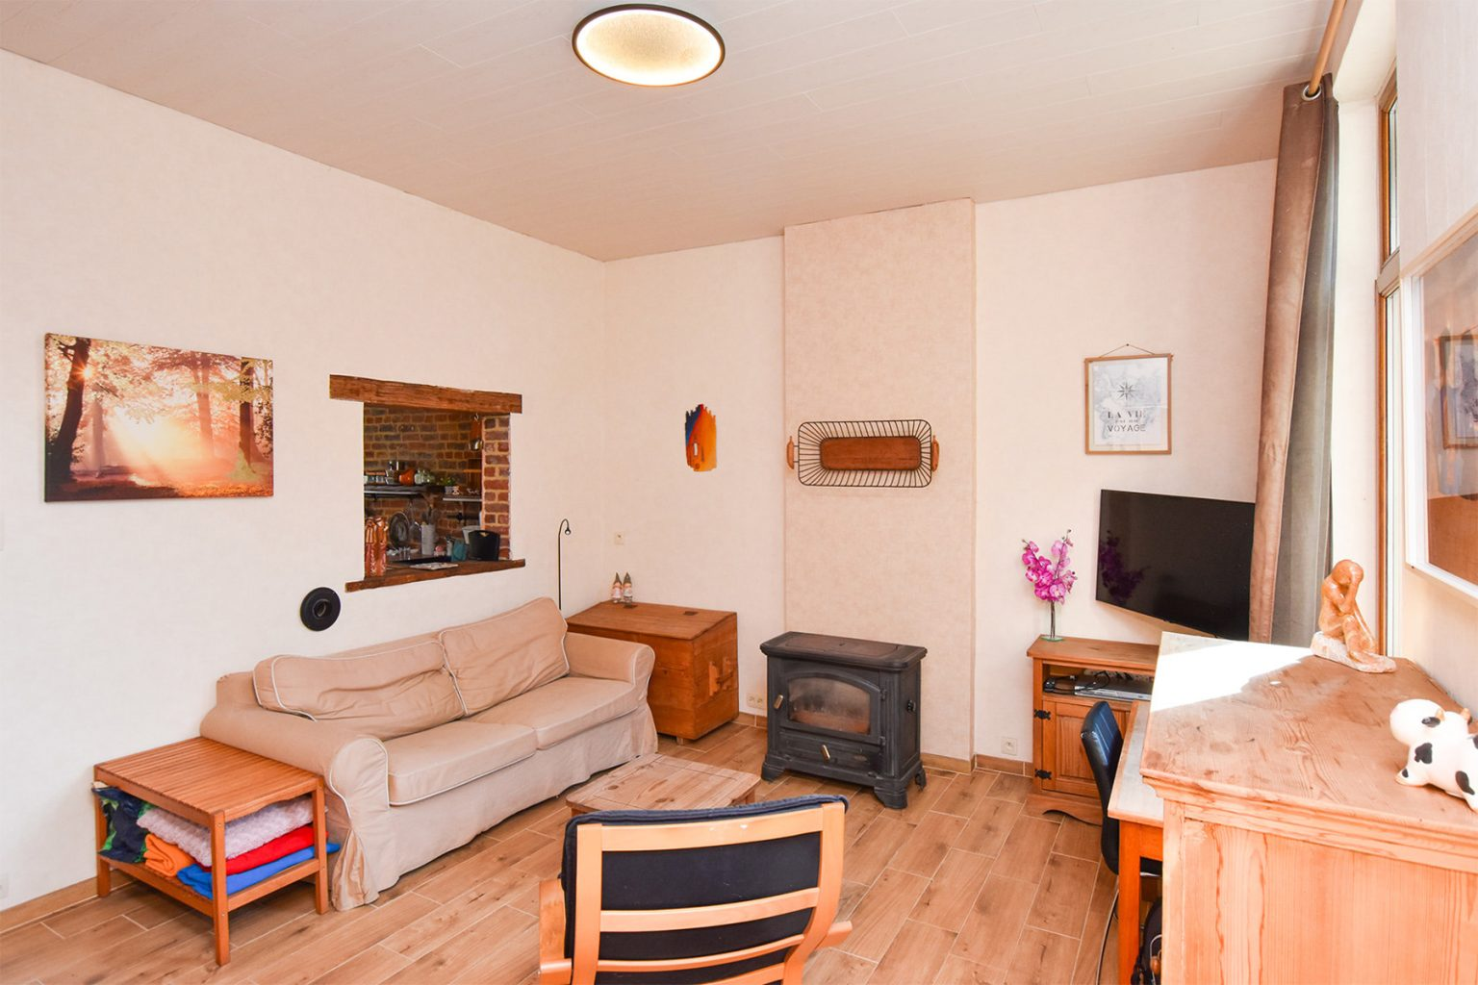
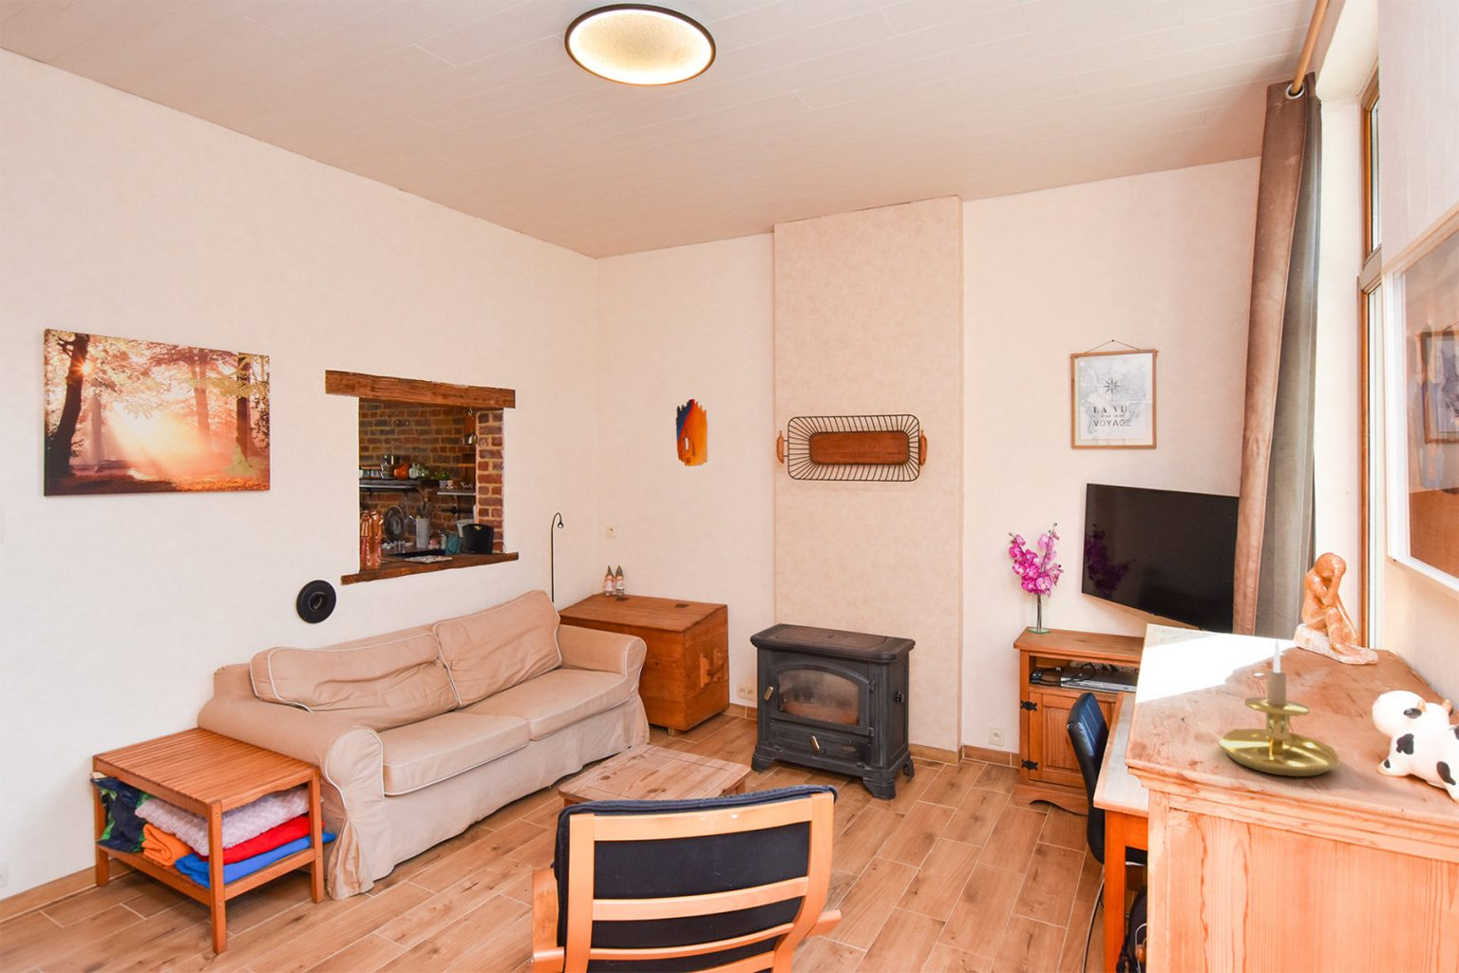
+ candle holder (1278, 697)
